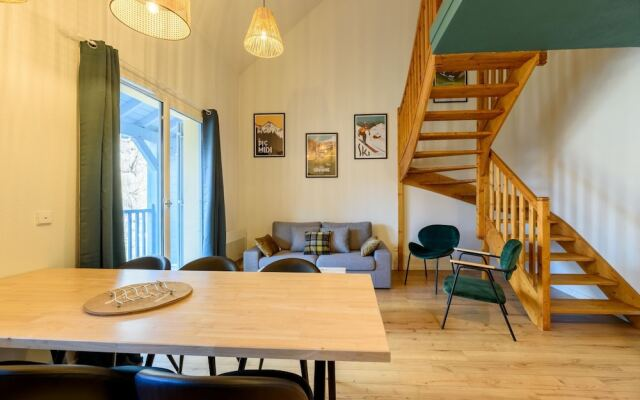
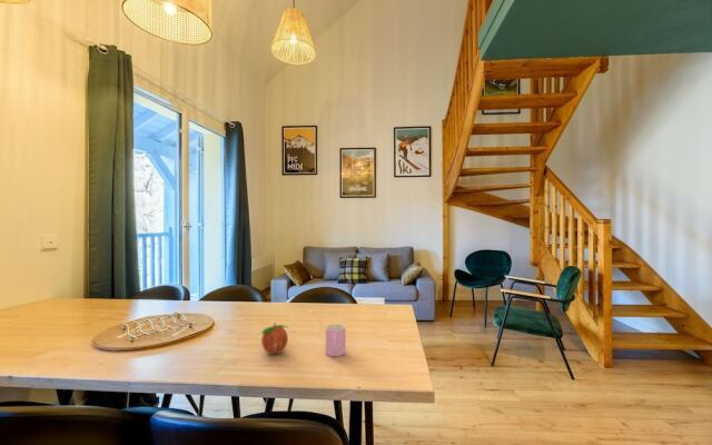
+ fruit (275, 337)
+ cup (335, 340)
